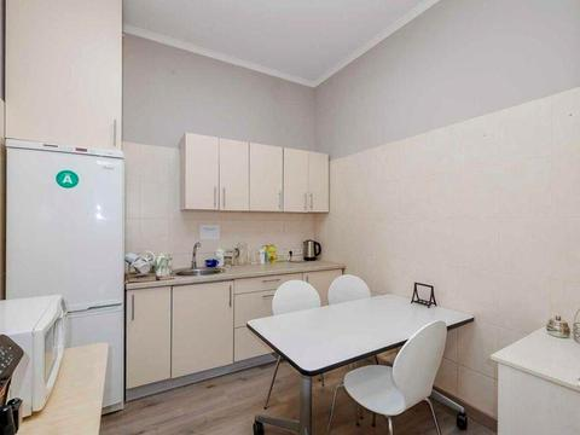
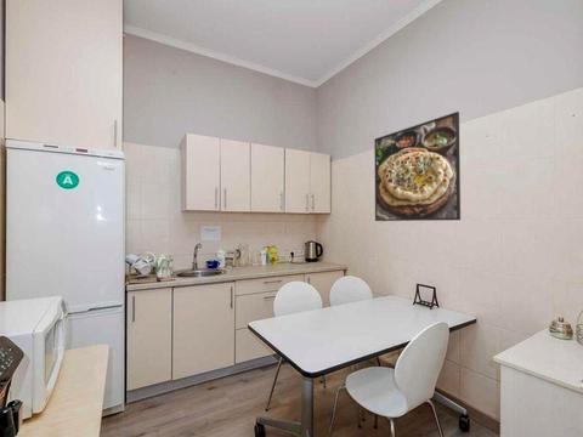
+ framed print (411, 174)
